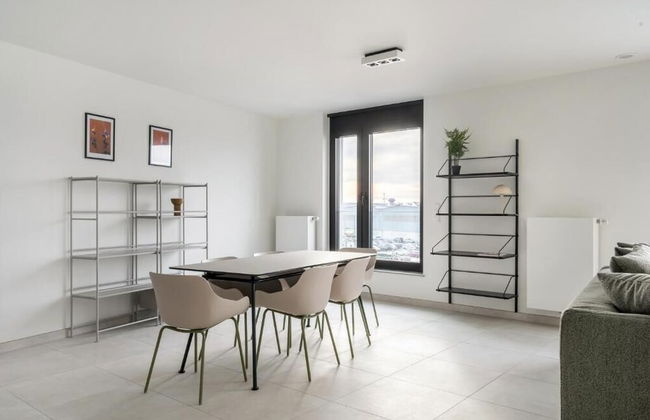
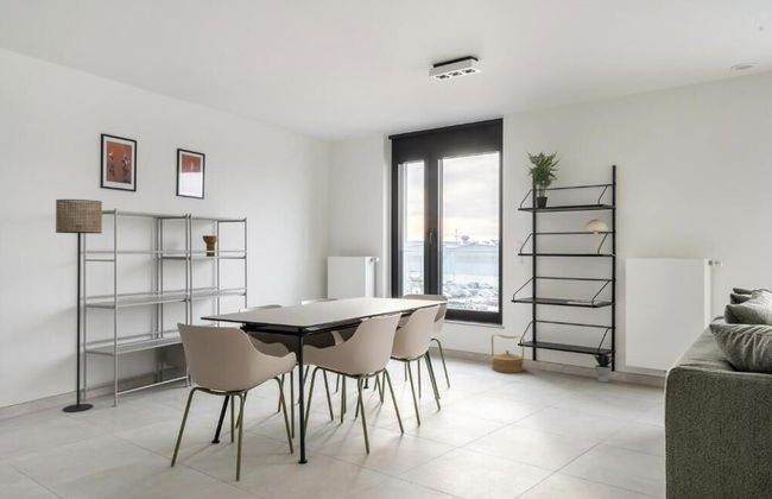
+ basket (507, 352)
+ floor lamp (78, 304)
+ potted plant (601, 364)
